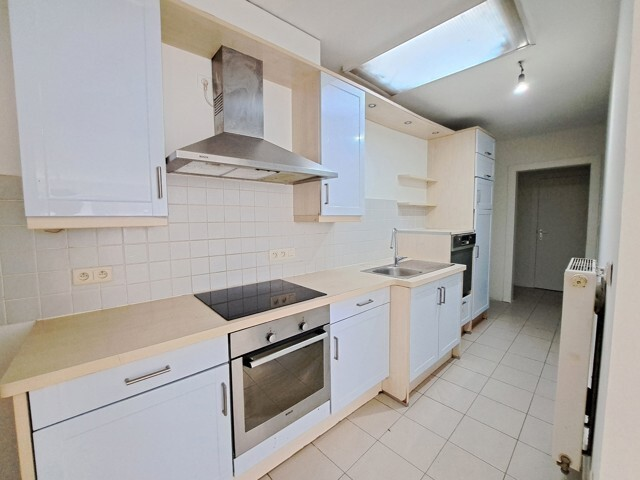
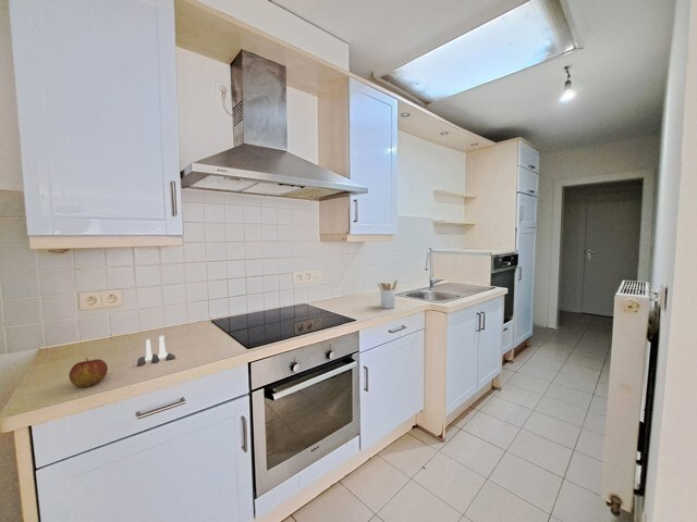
+ utensil holder (387, 294)
+ apple (88, 371)
+ salt and pepper shaker set (160, 348)
